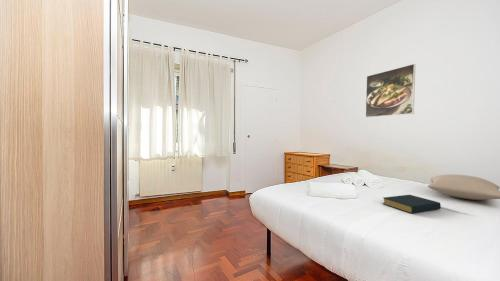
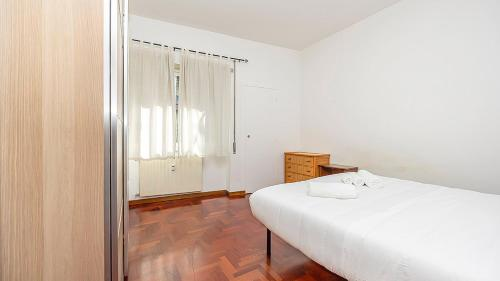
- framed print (388, 93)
- hardback book (410, 203)
- pillow (462, 186)
